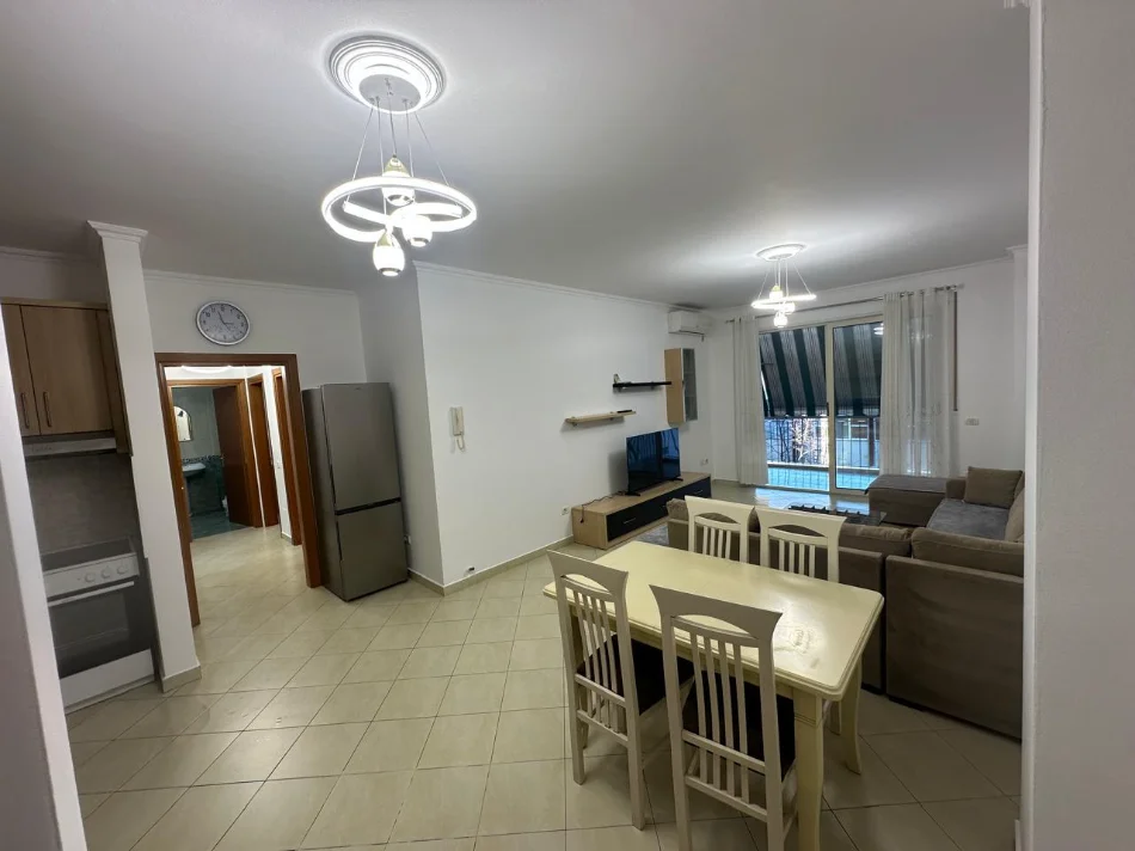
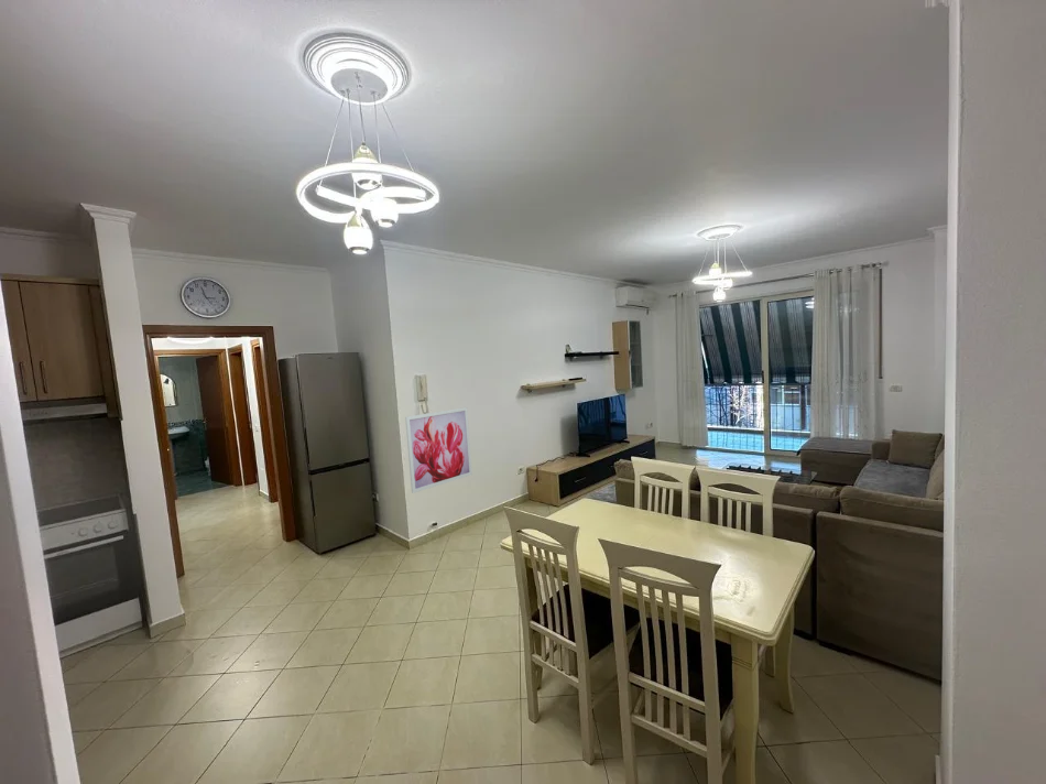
+ wall art (440, 447)
